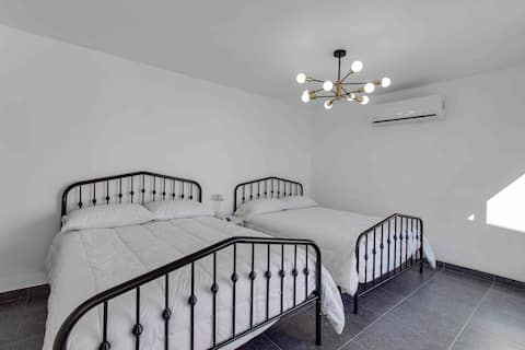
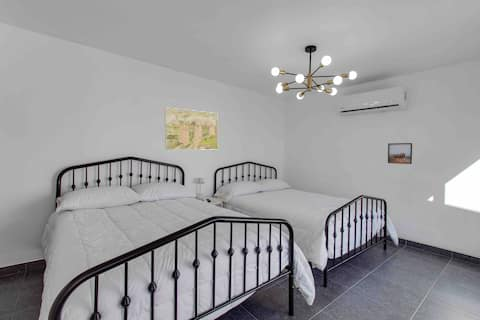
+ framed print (193, 130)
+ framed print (399, 153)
